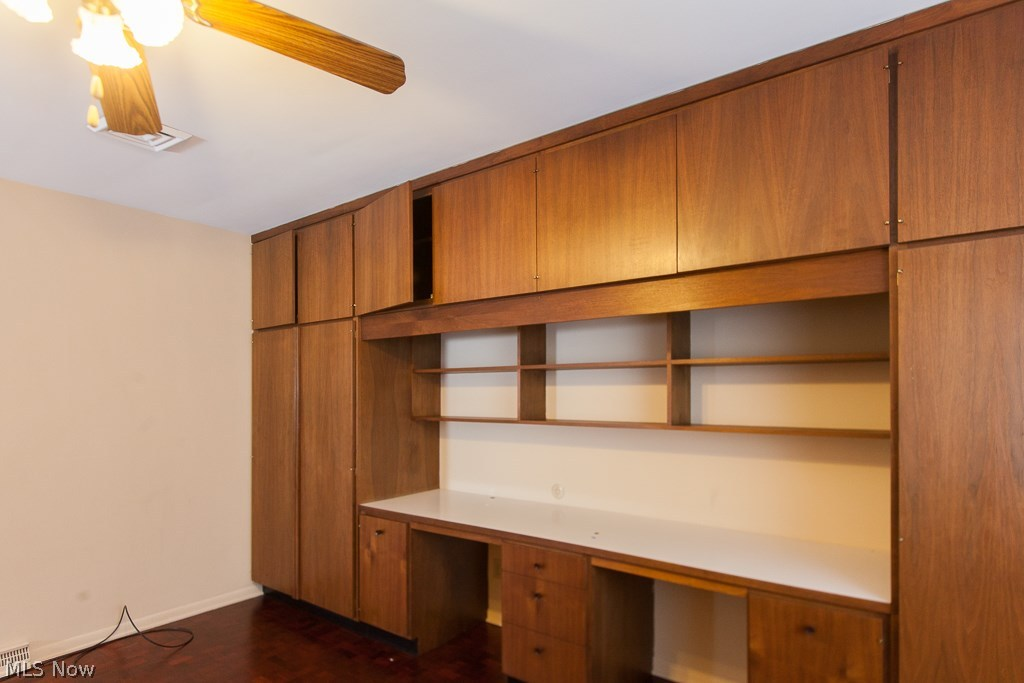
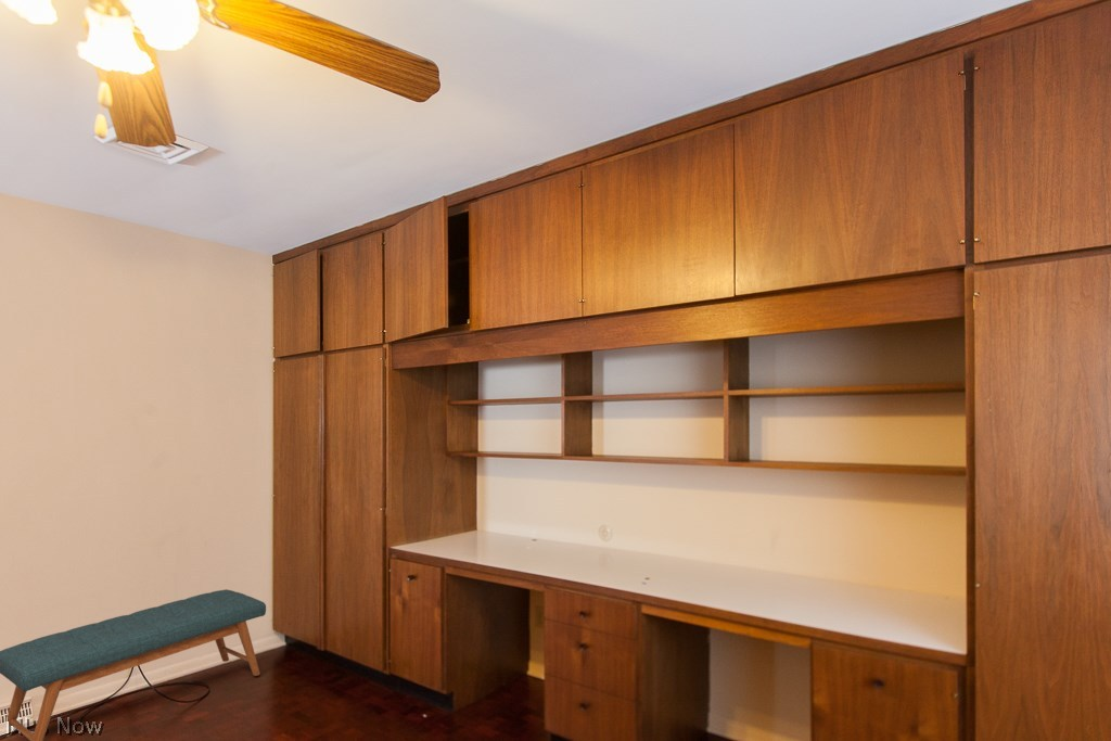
+ bench (142, 661)
